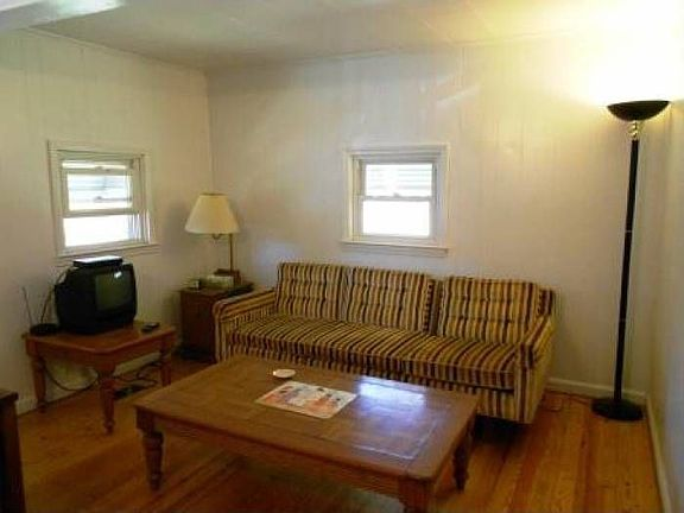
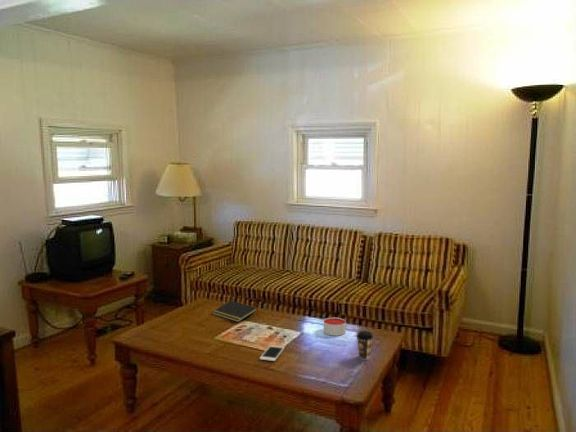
+ notepad (234, 310)
+ cell phone (272, 352)
+ coffee cup (364, 345)
+ candle (334, 325)
